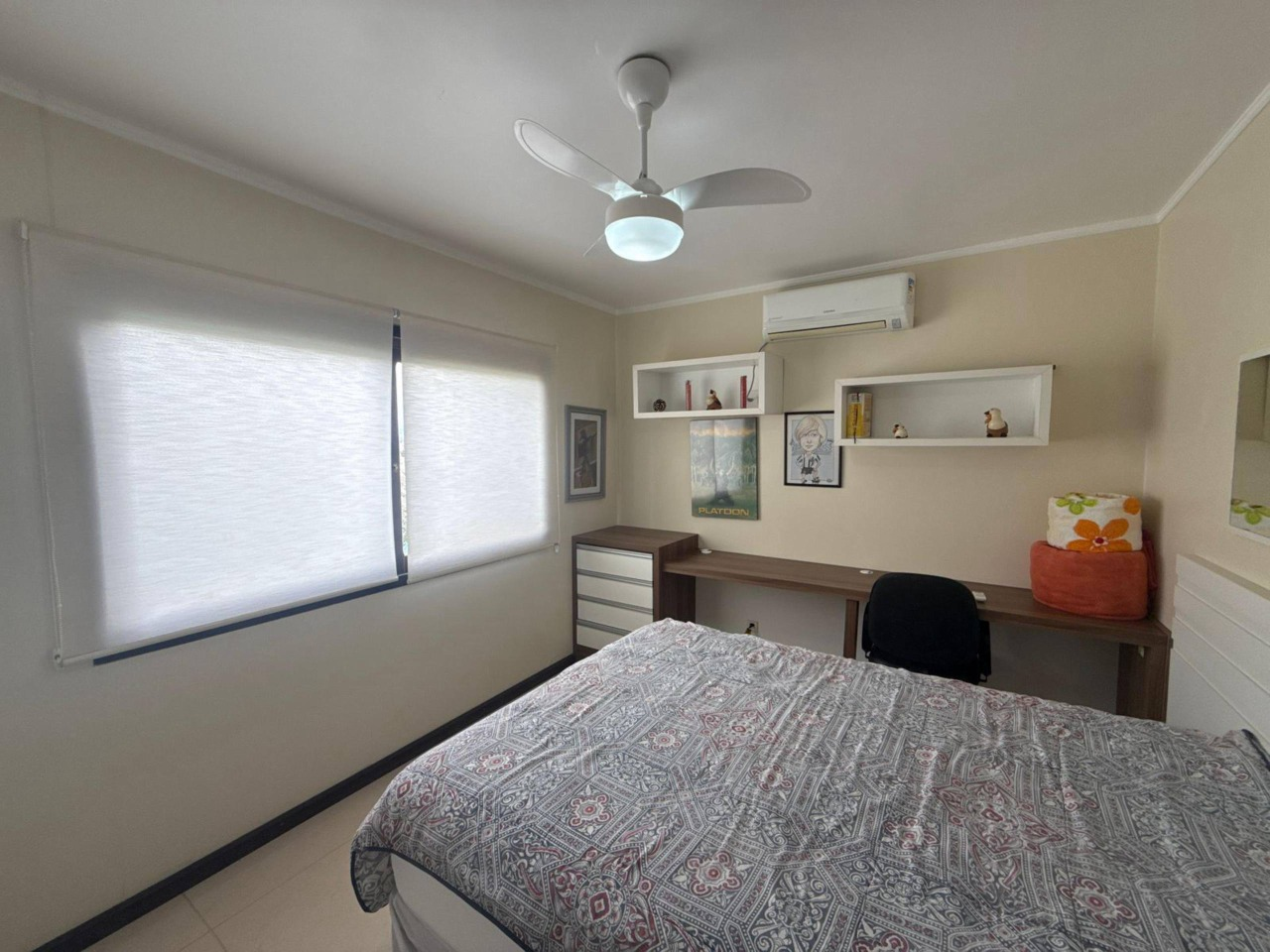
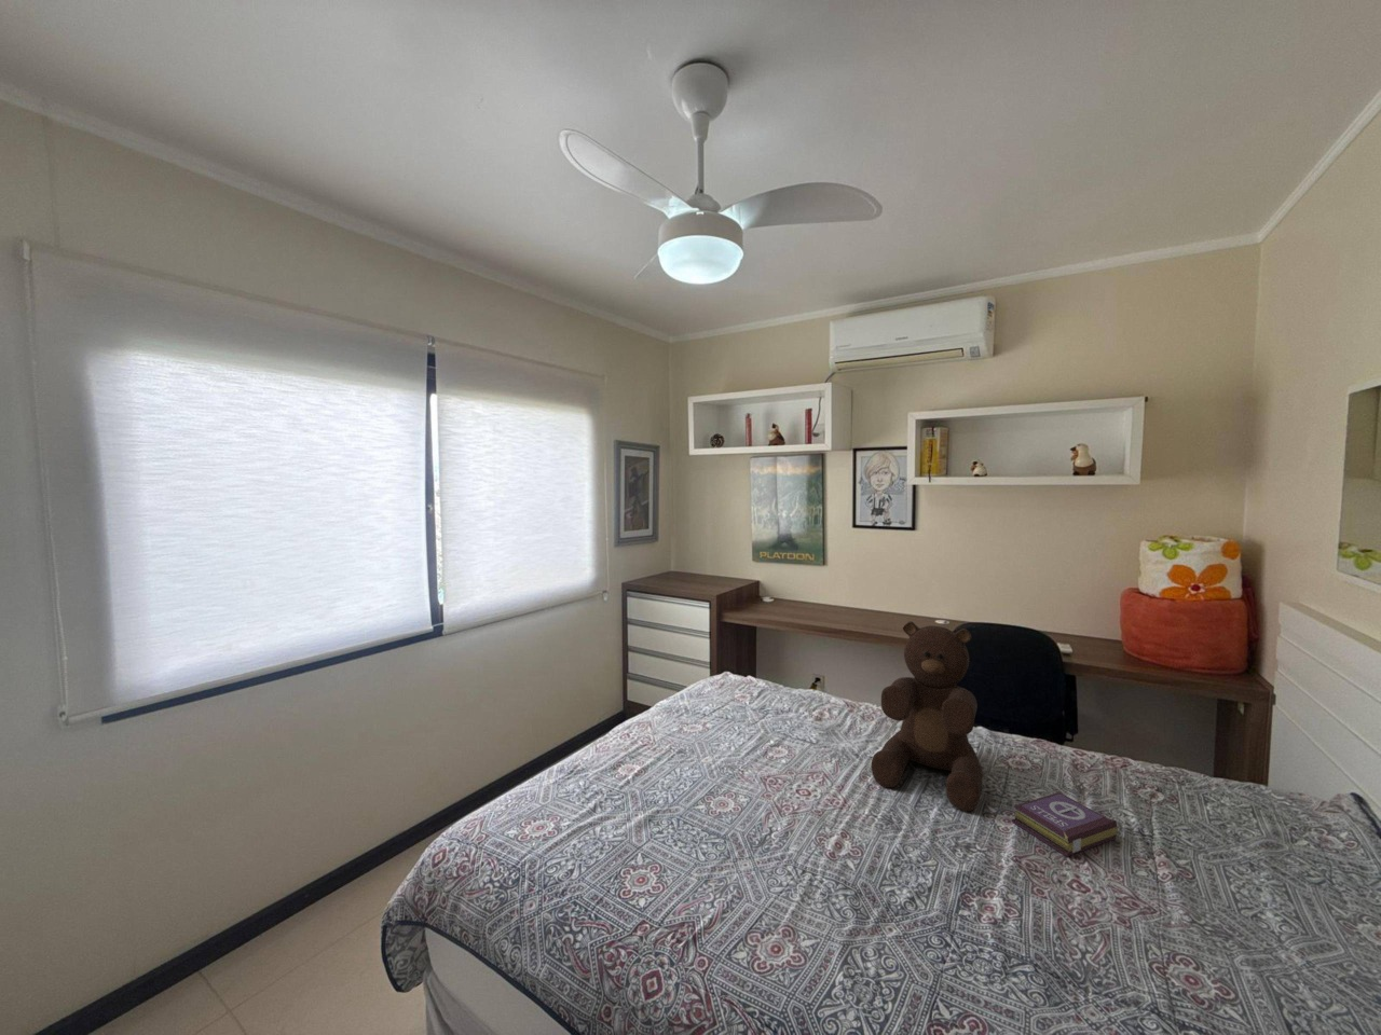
+ book (1062, 821)
+ teddy bear (931, 704)
